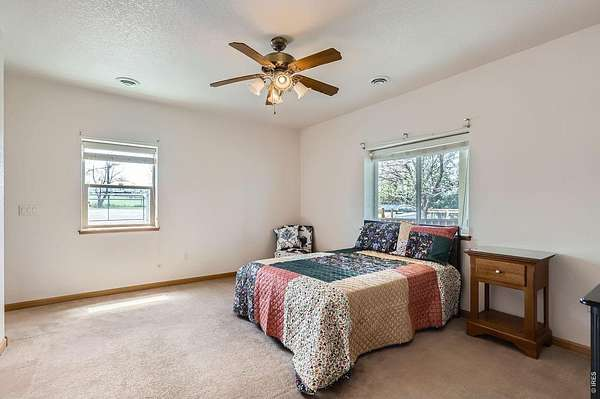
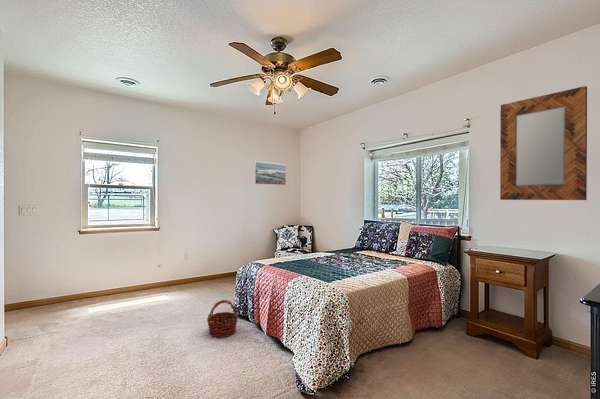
+ basket (222, 316)
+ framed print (270, 173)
+ home mirror (539, 148)
